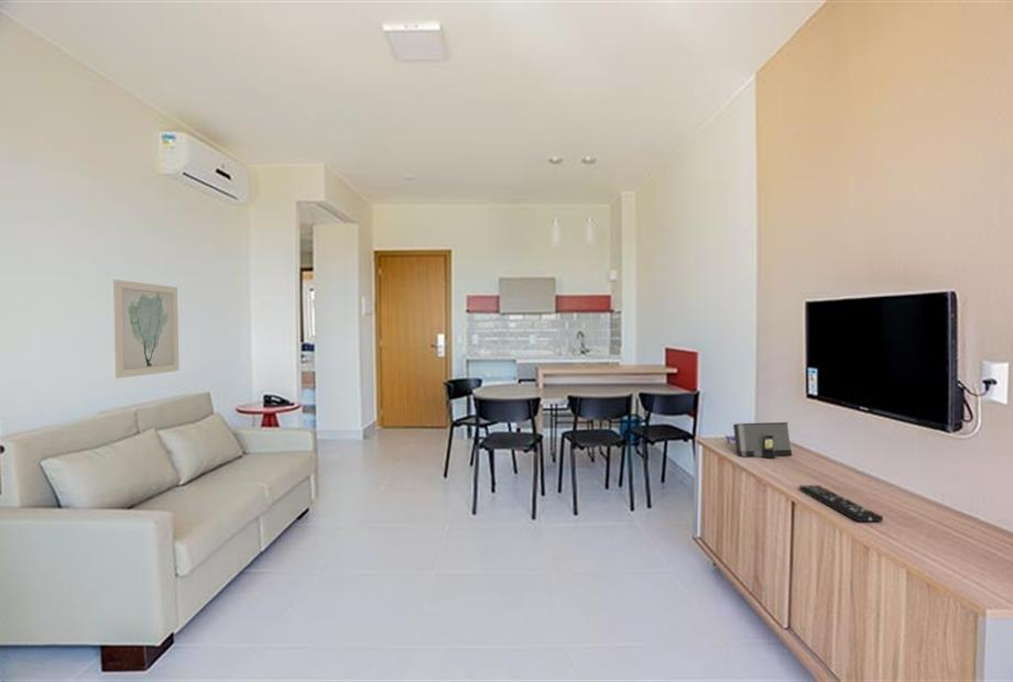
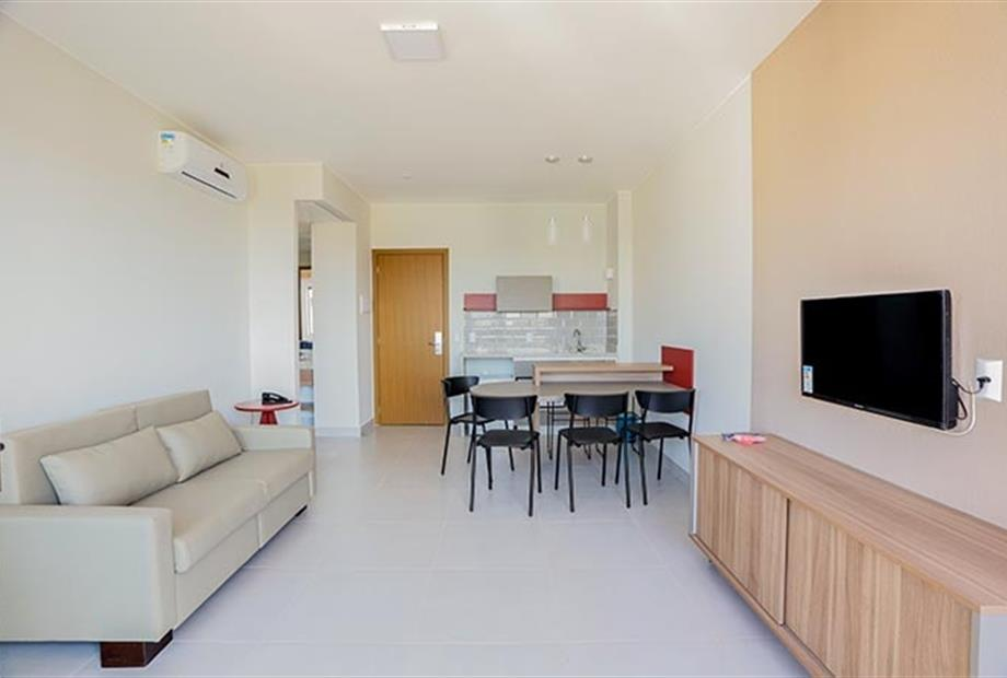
- speaker (762, 438)
- remote control (837, 501)
- wall art (149, 329)
